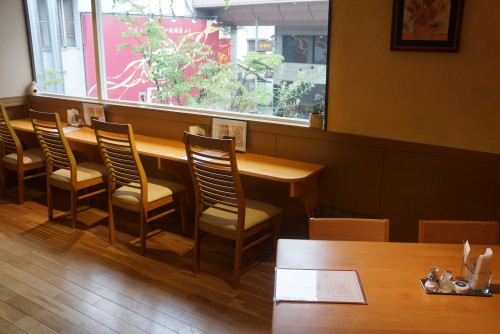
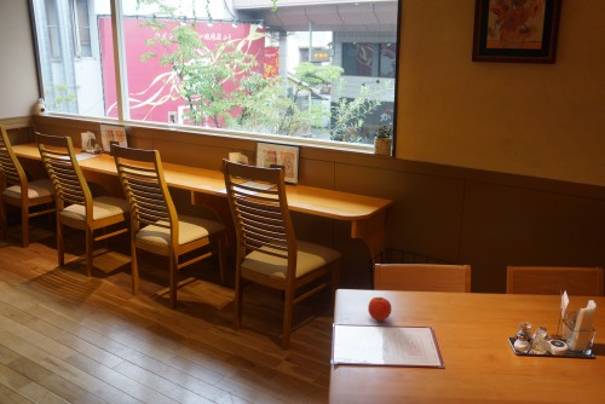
+ apple (379, 307)
